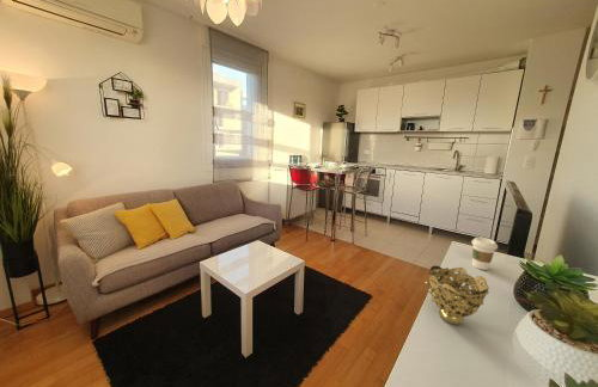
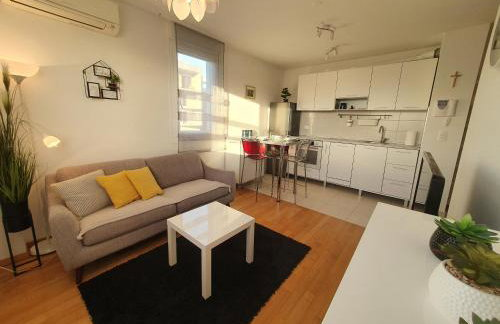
- decorative bowl (453, 297)
- coffee cup (482, 253)
